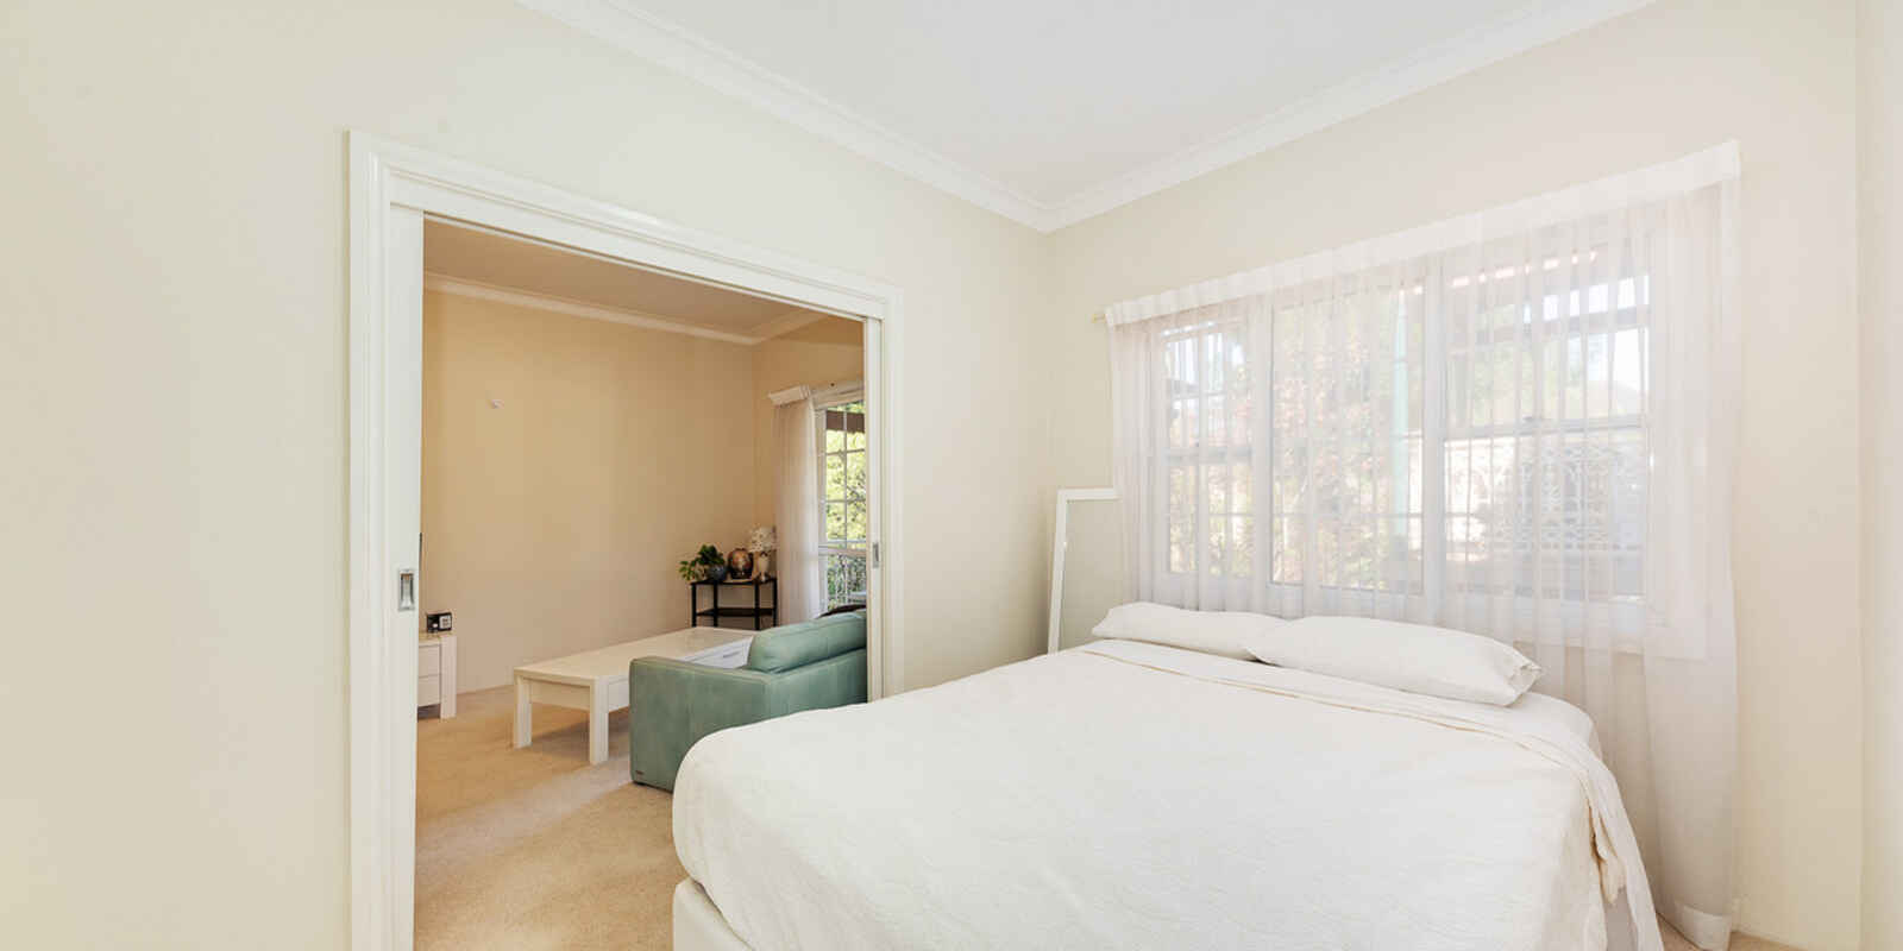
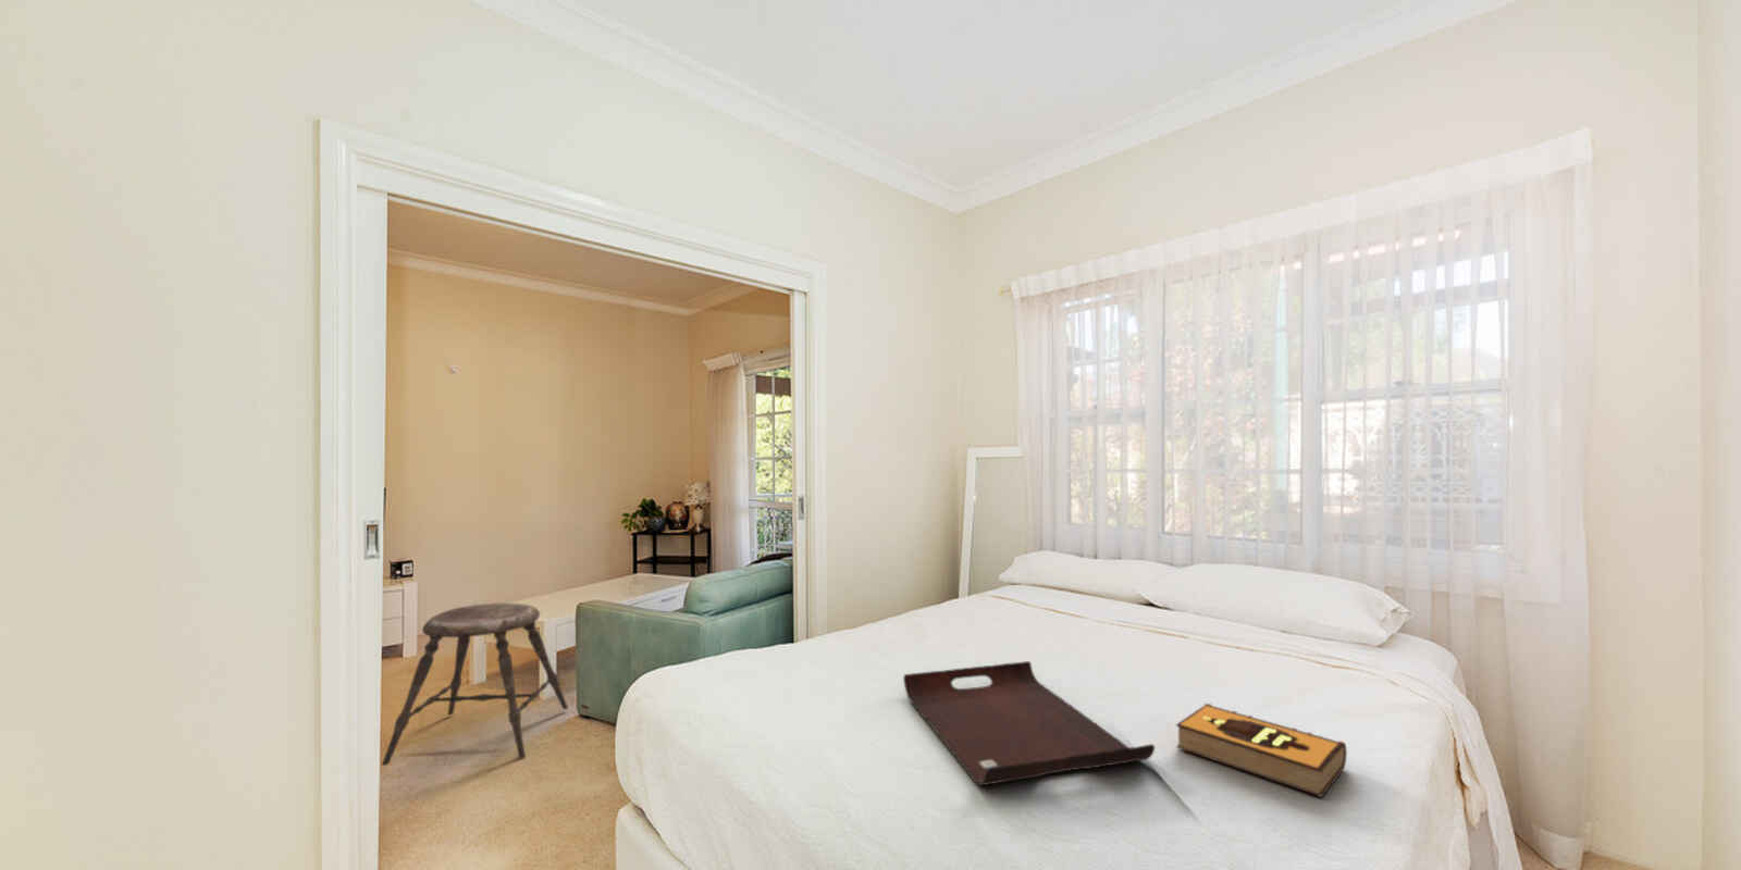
+ hardback book (1259, 743)
+ serving tray (1012, 716)
+ stool (500, 669)
